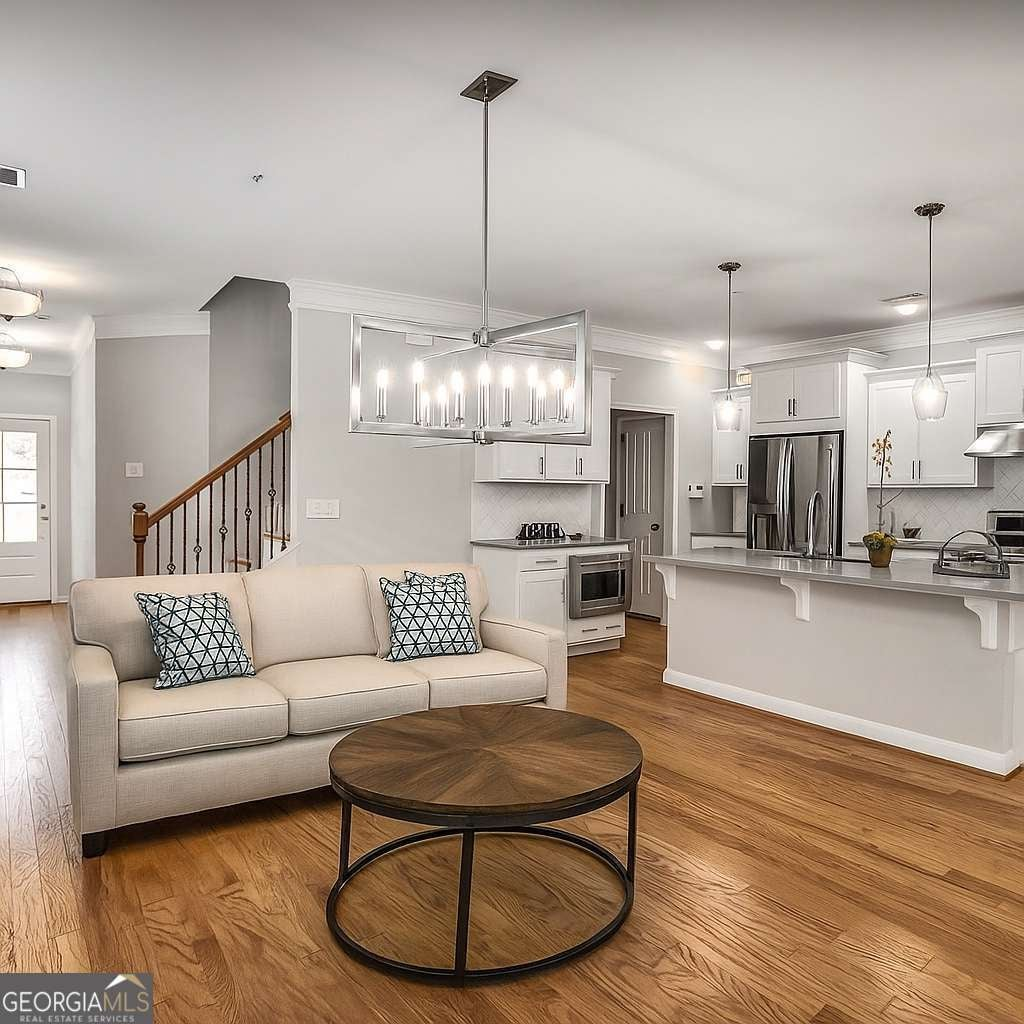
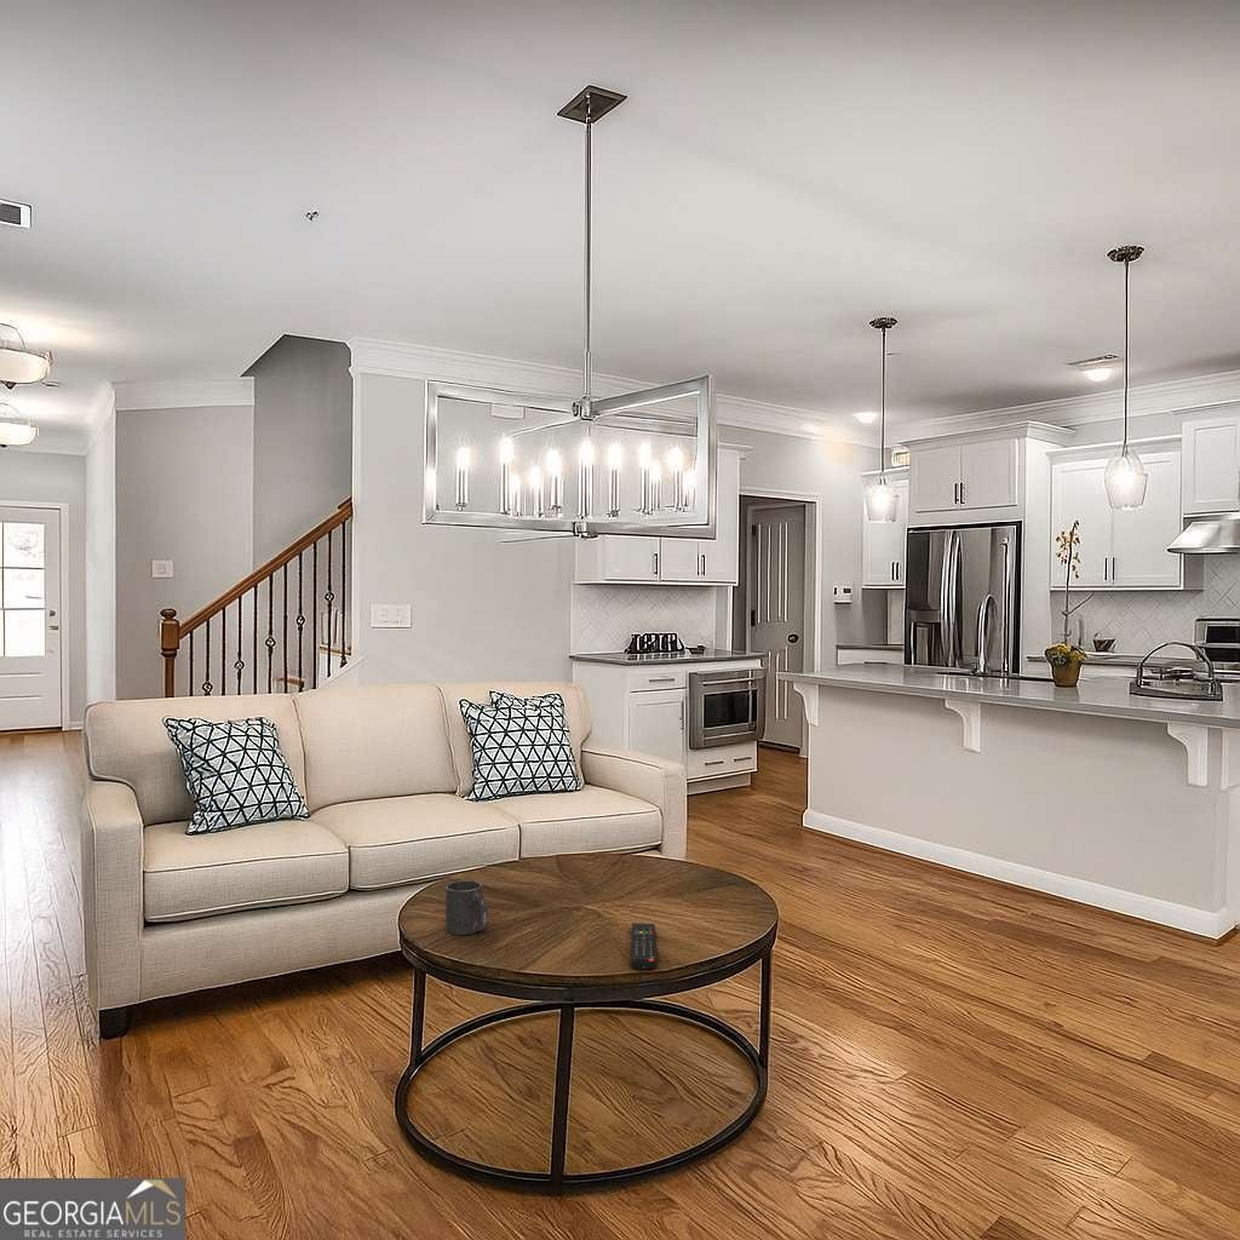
+ remote control (643, 945)
+ mug (469, 908)
